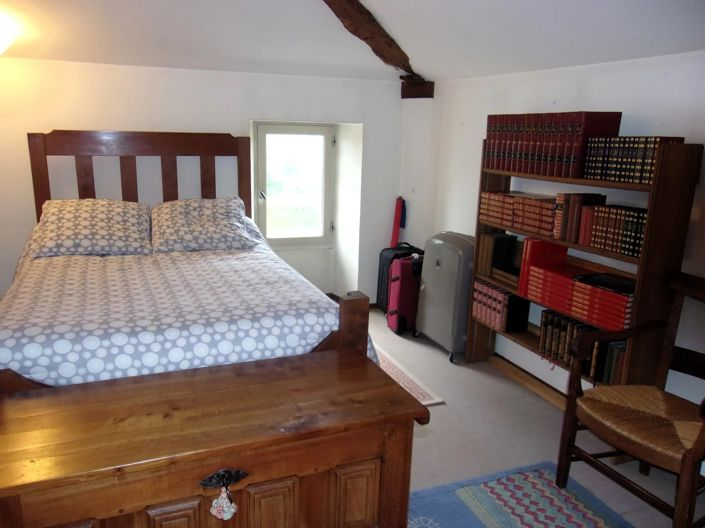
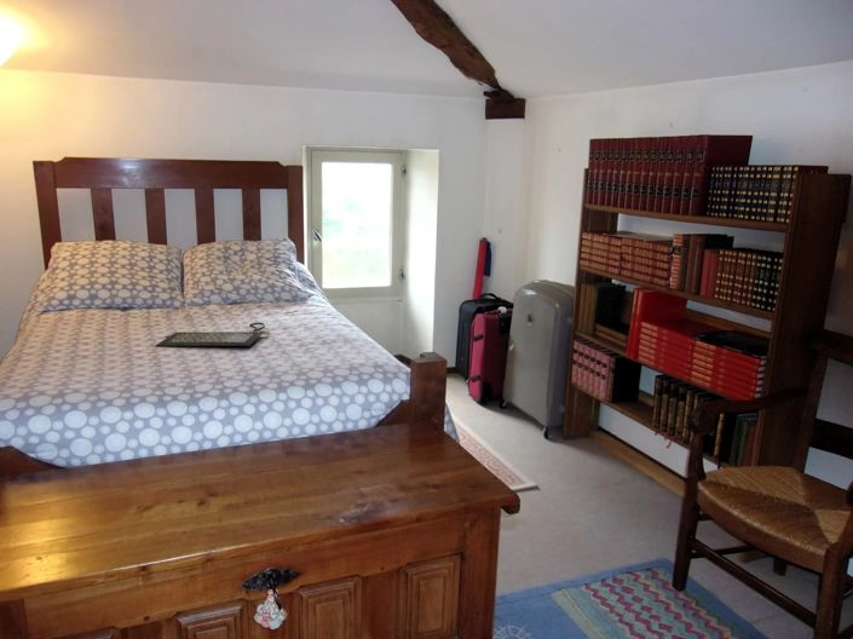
+ clutch bag (217, 338)
